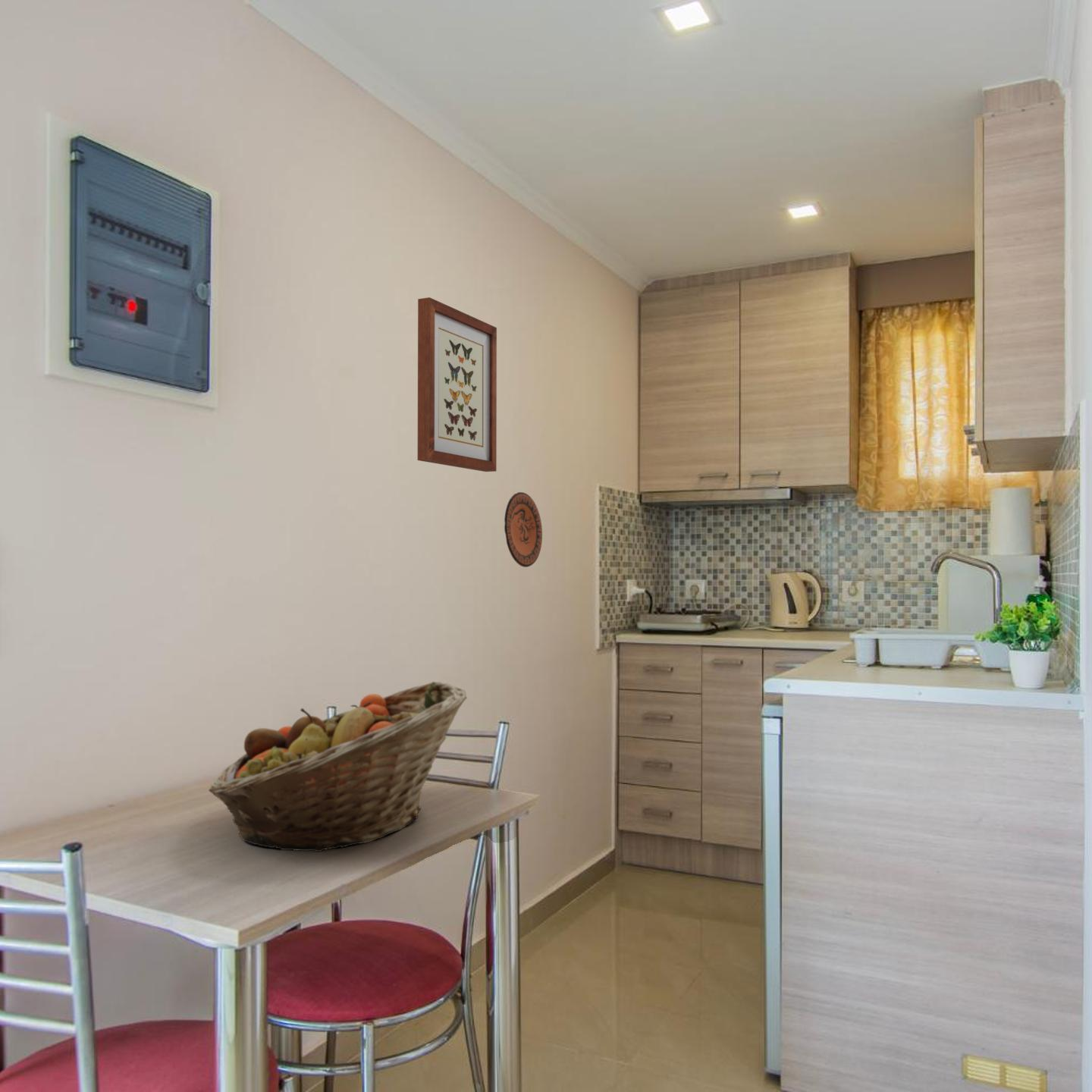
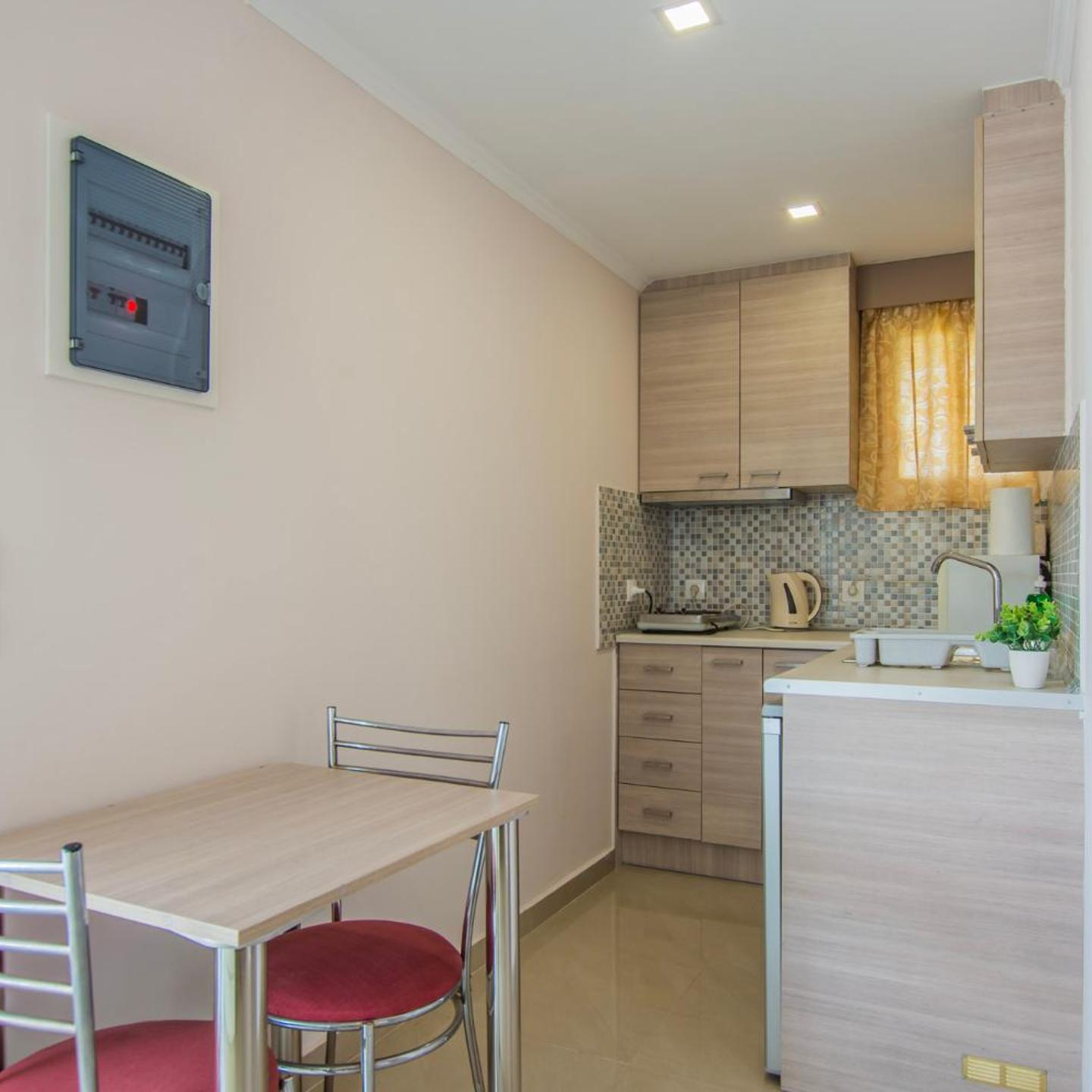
- decorative plate (522, 529)
- fruit basket (344, 755)
- wall art (459, 390)
